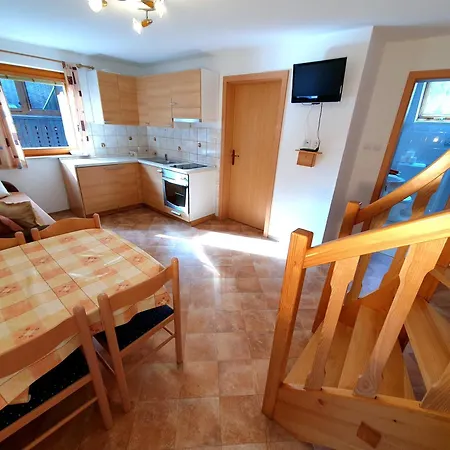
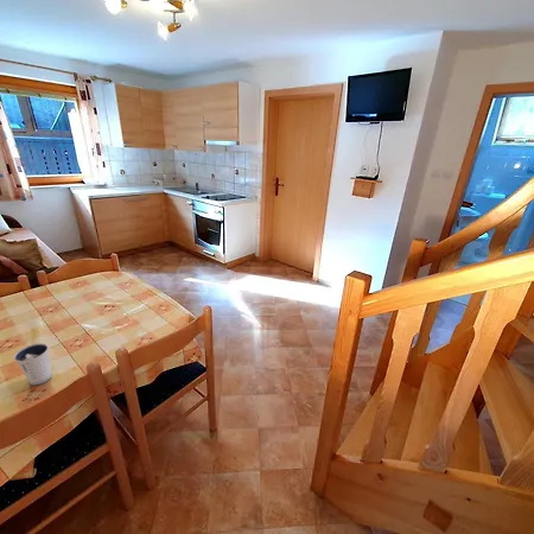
+ dixie cup (36, 364)
